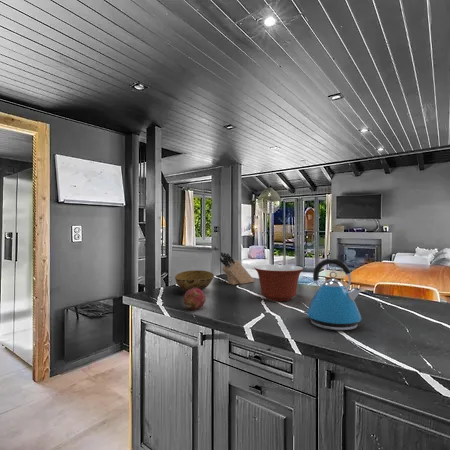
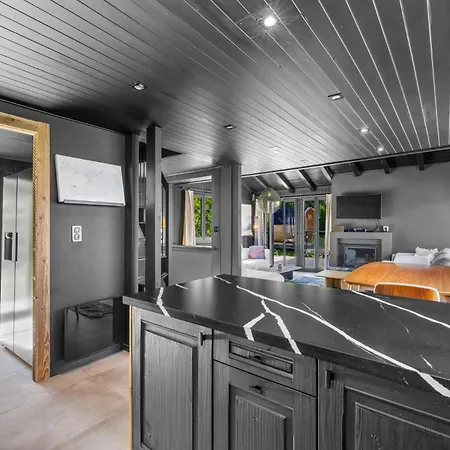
- bowl (194, 282)
- kettle (331, 290)
- mixing bowl (278, 282)
- knife block (236, 267)
- fruit (195, 297)
